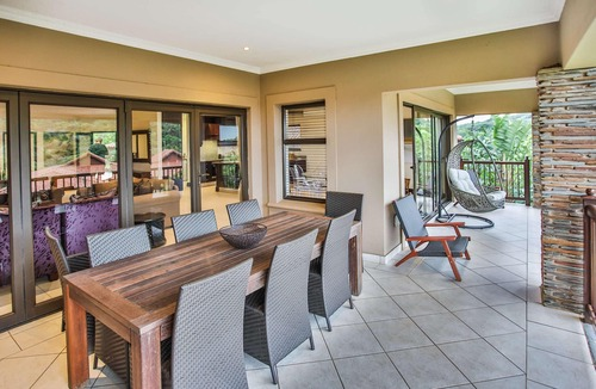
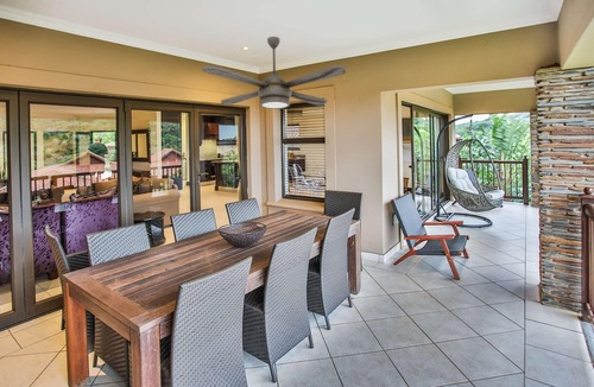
+ ceiling fan (273, 72)
